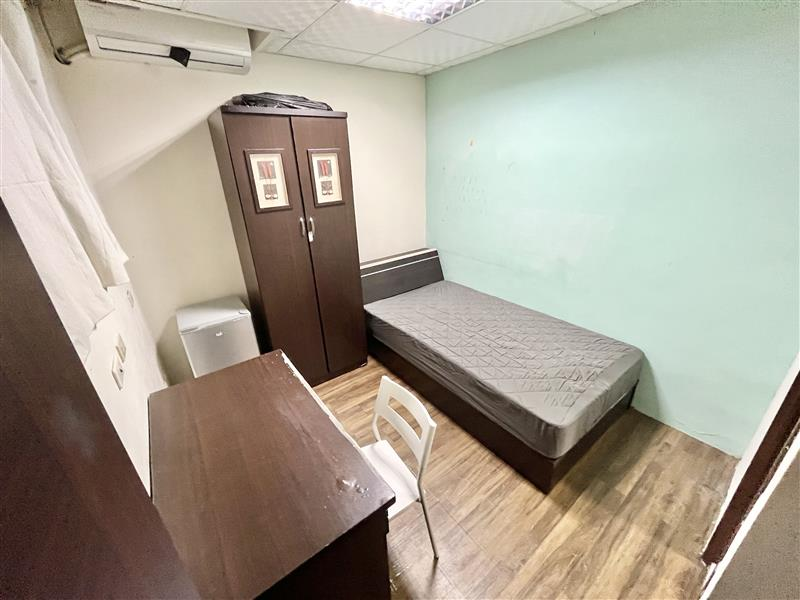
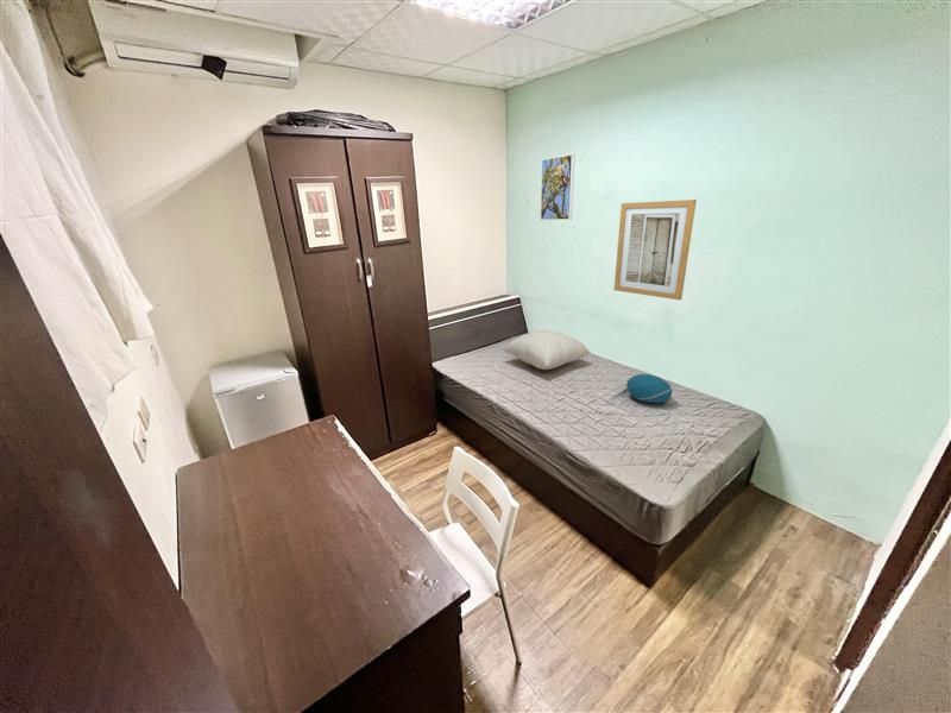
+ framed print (556, 189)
+ wall art (650, 250)
+ cushion (648, 387)
+ pillow (546, 348)
